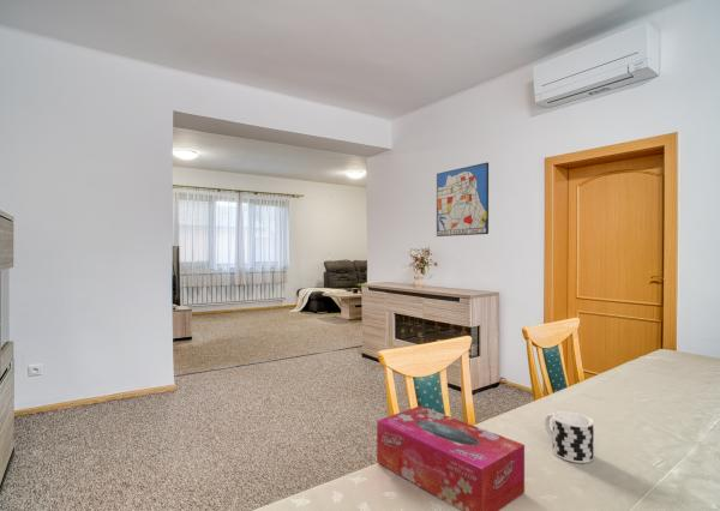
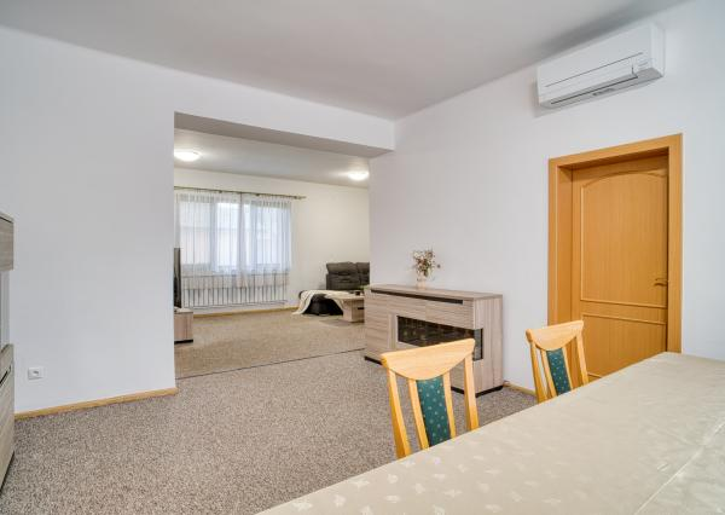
- wall art (461, 202)
- cup (566, 433)
- tissue box (445, 453)
